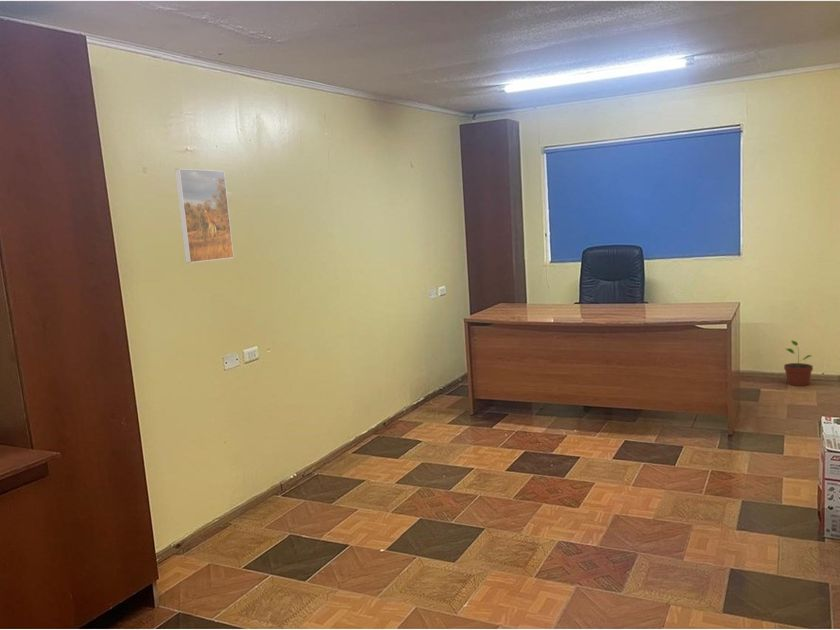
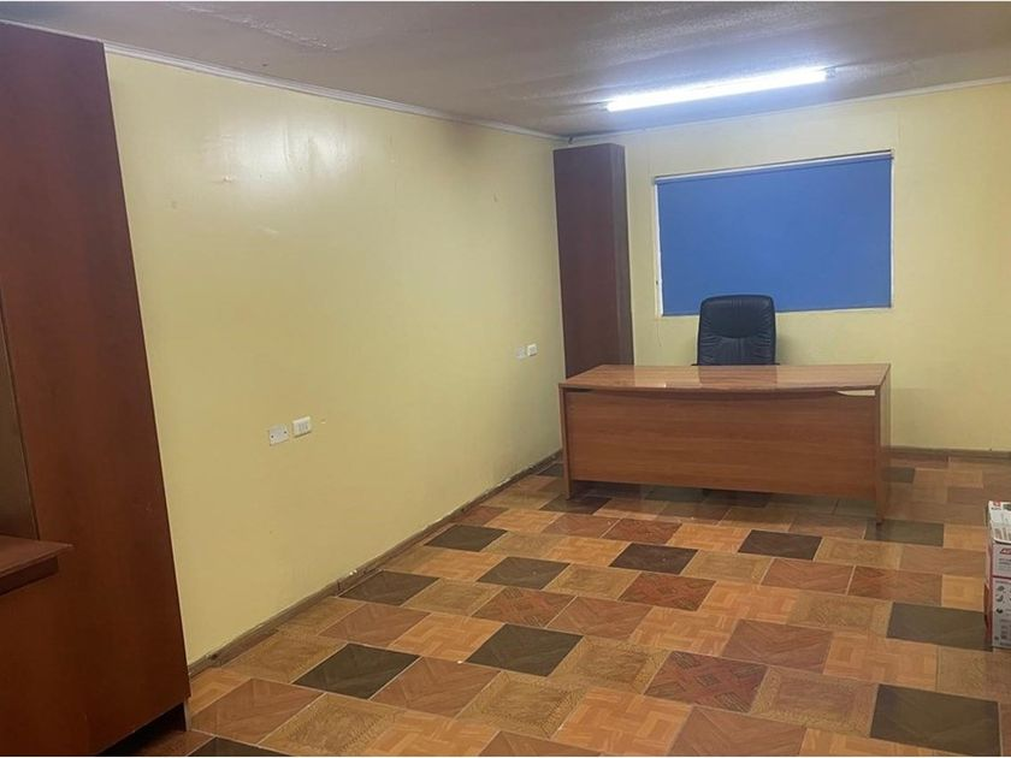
- potted plant (798, 363)
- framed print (205, 215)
